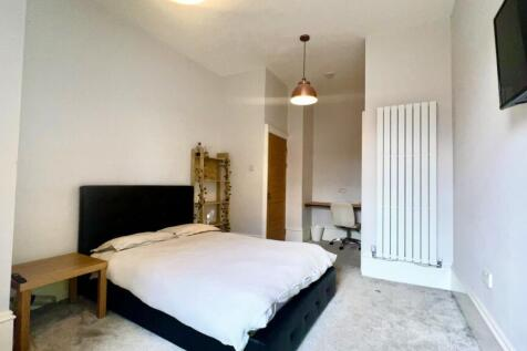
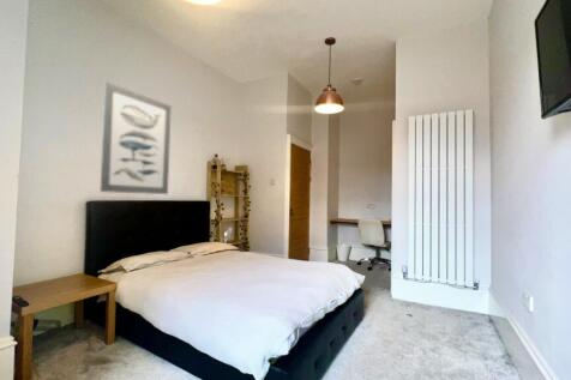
+ wall art (139, 144)
